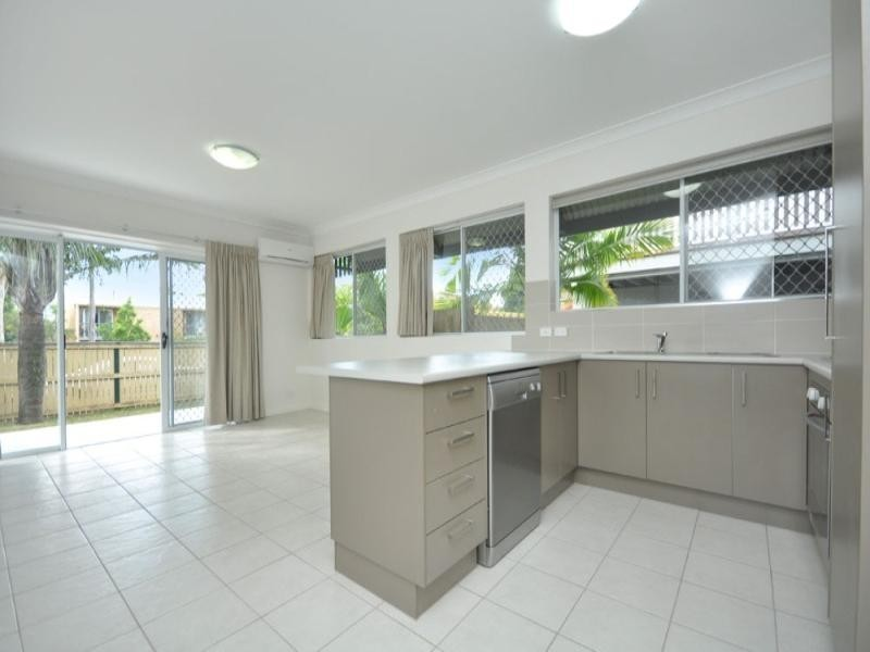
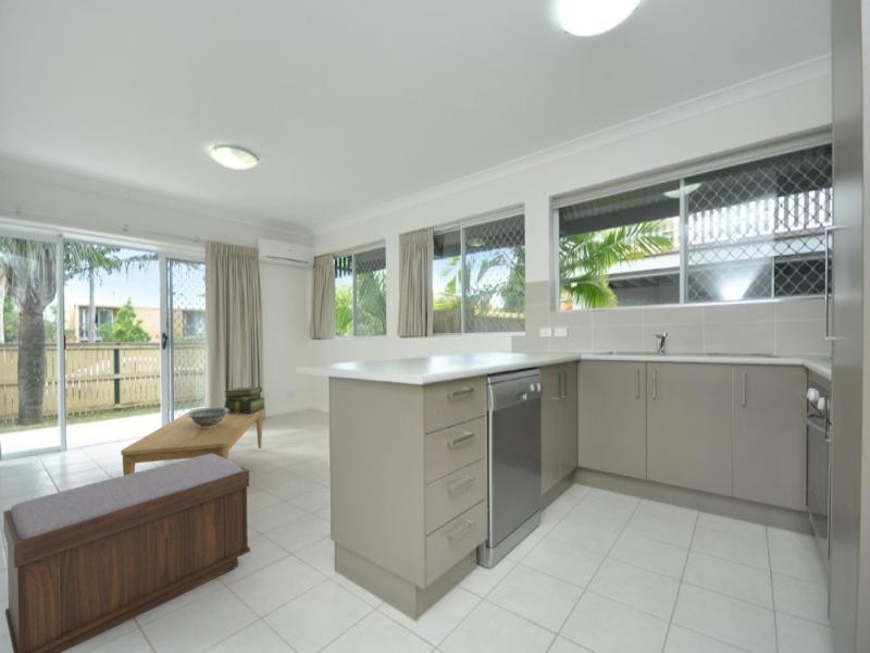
+ stack of books (244, 399)
+ coffee table (208, 448)
+ bench (140, 535)
+ decorative bowl (208, 418)
